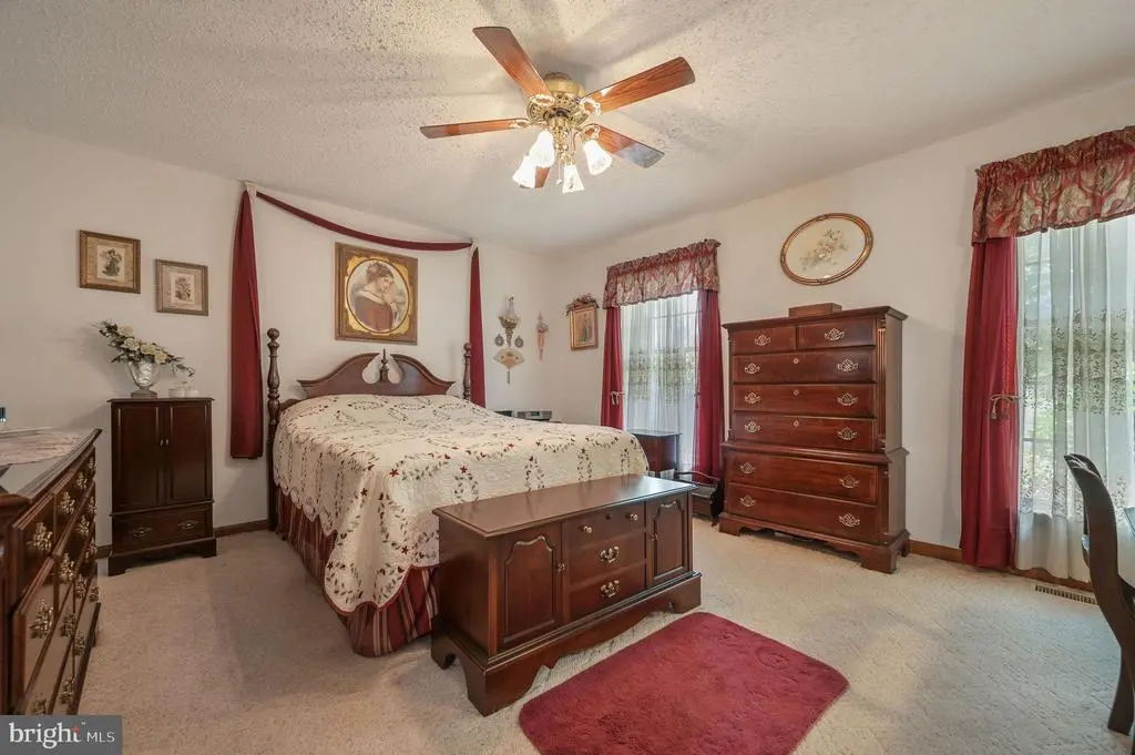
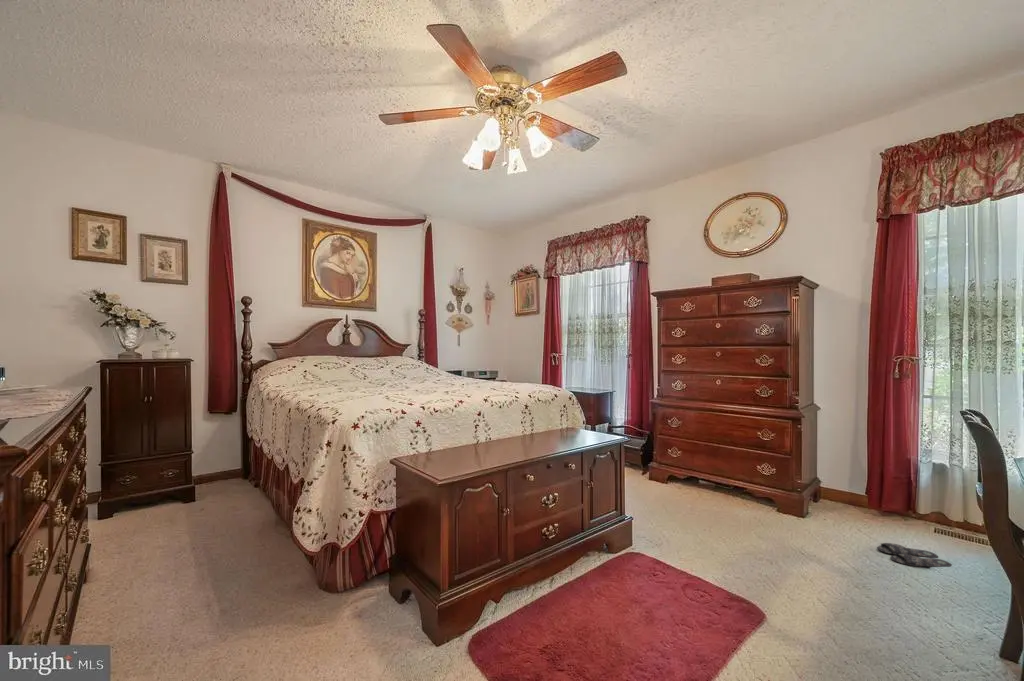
+ slippers (913, 554)
